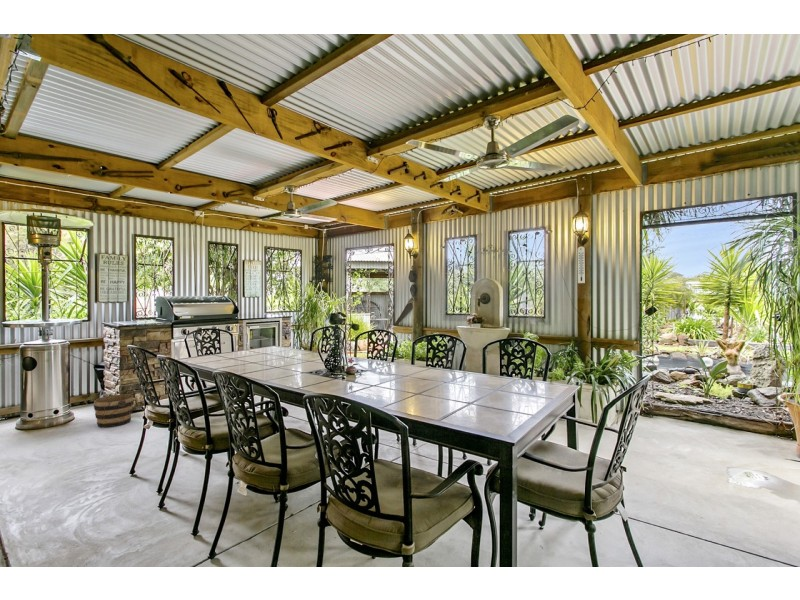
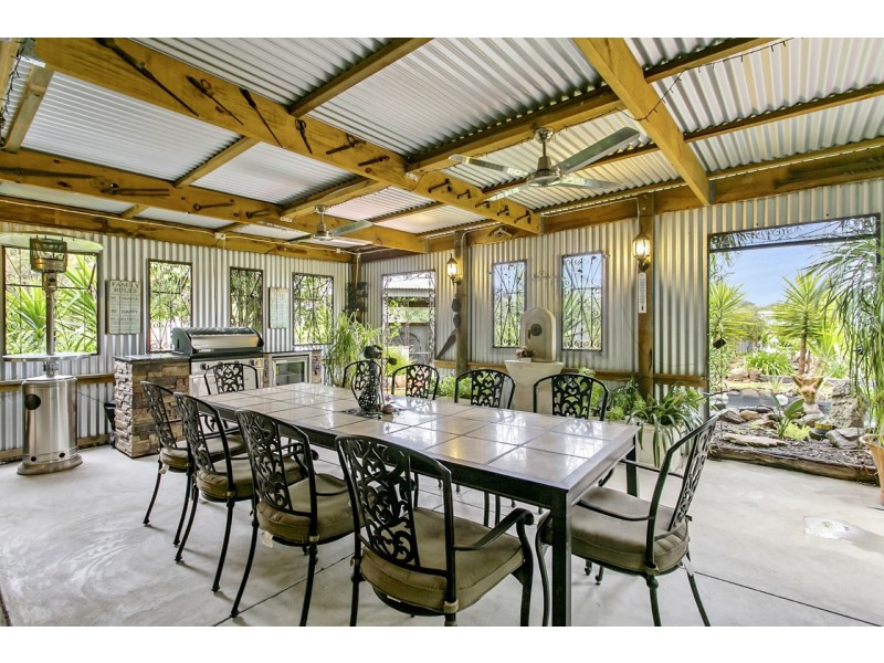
- bucket (114, 410)
